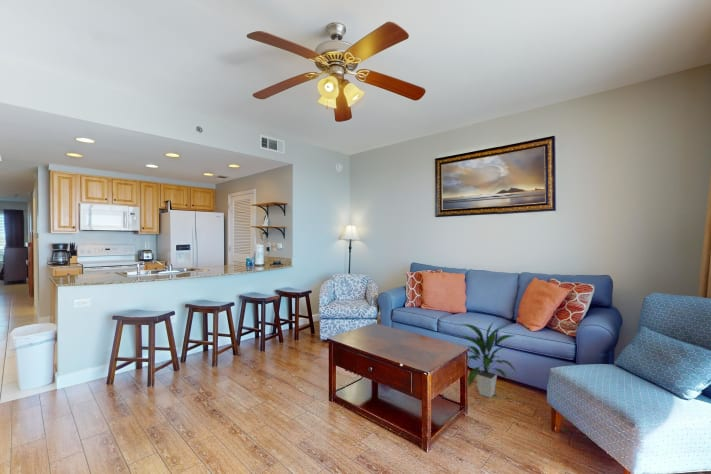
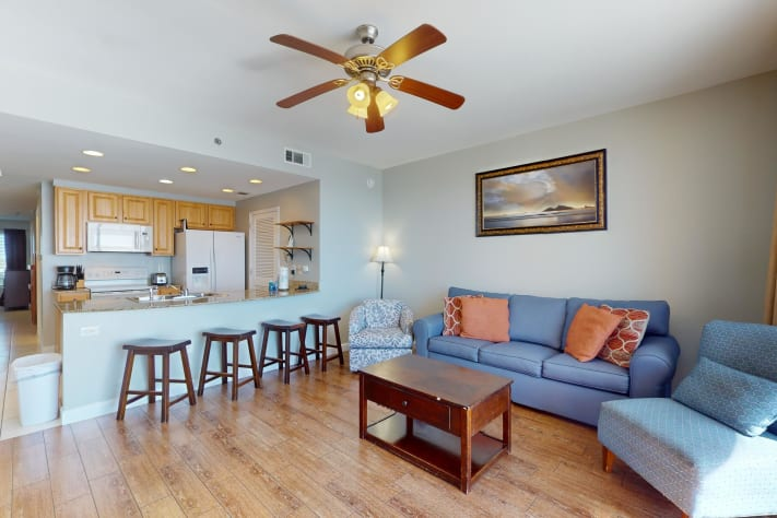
- indoor plant (484, 357)
